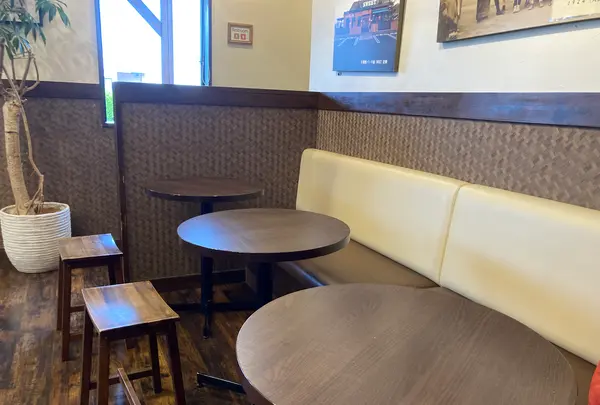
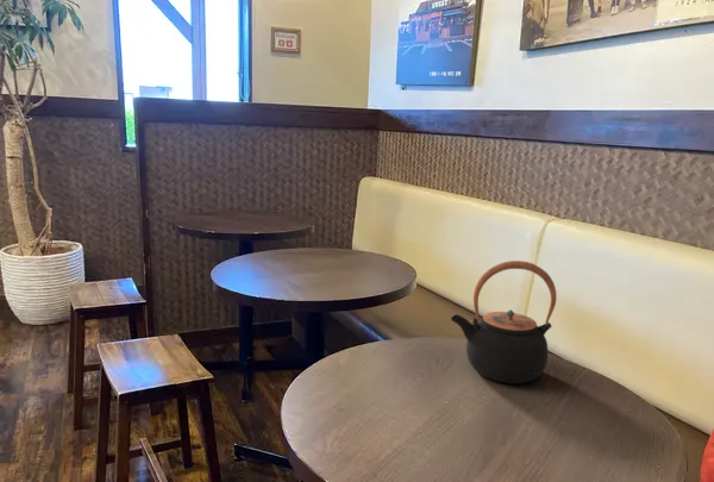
+ teapot (502, 315)
